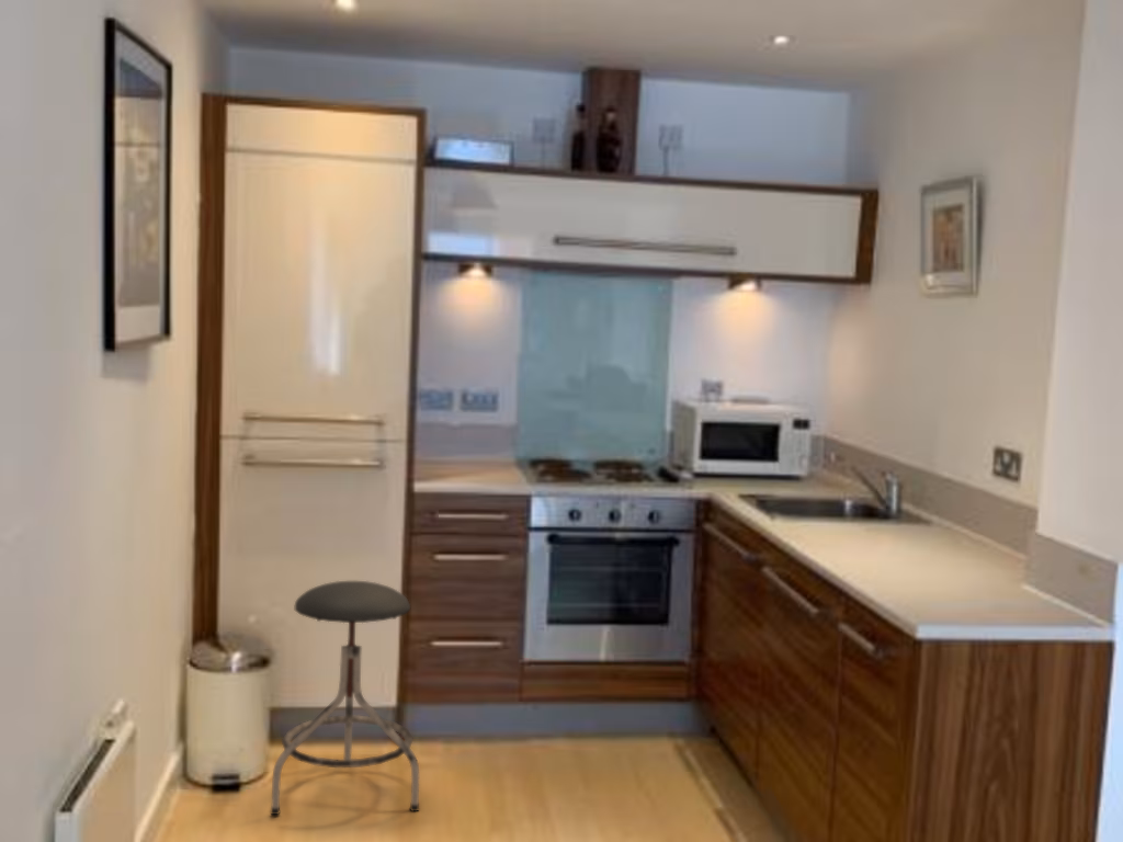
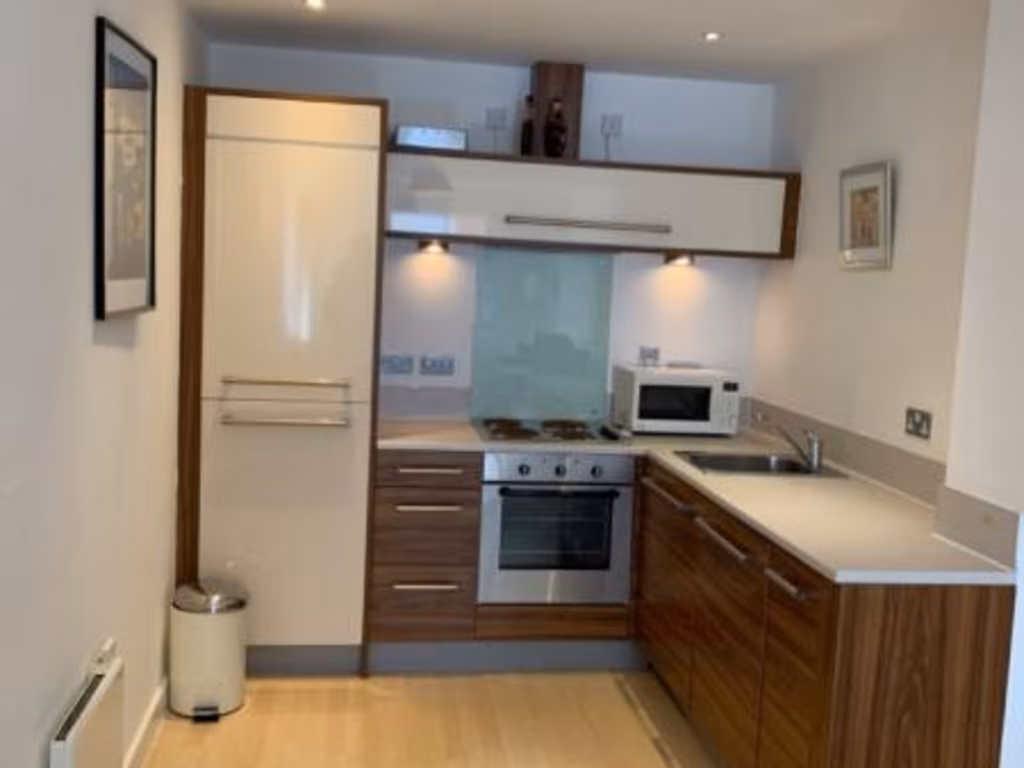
- stool (341, 692)
